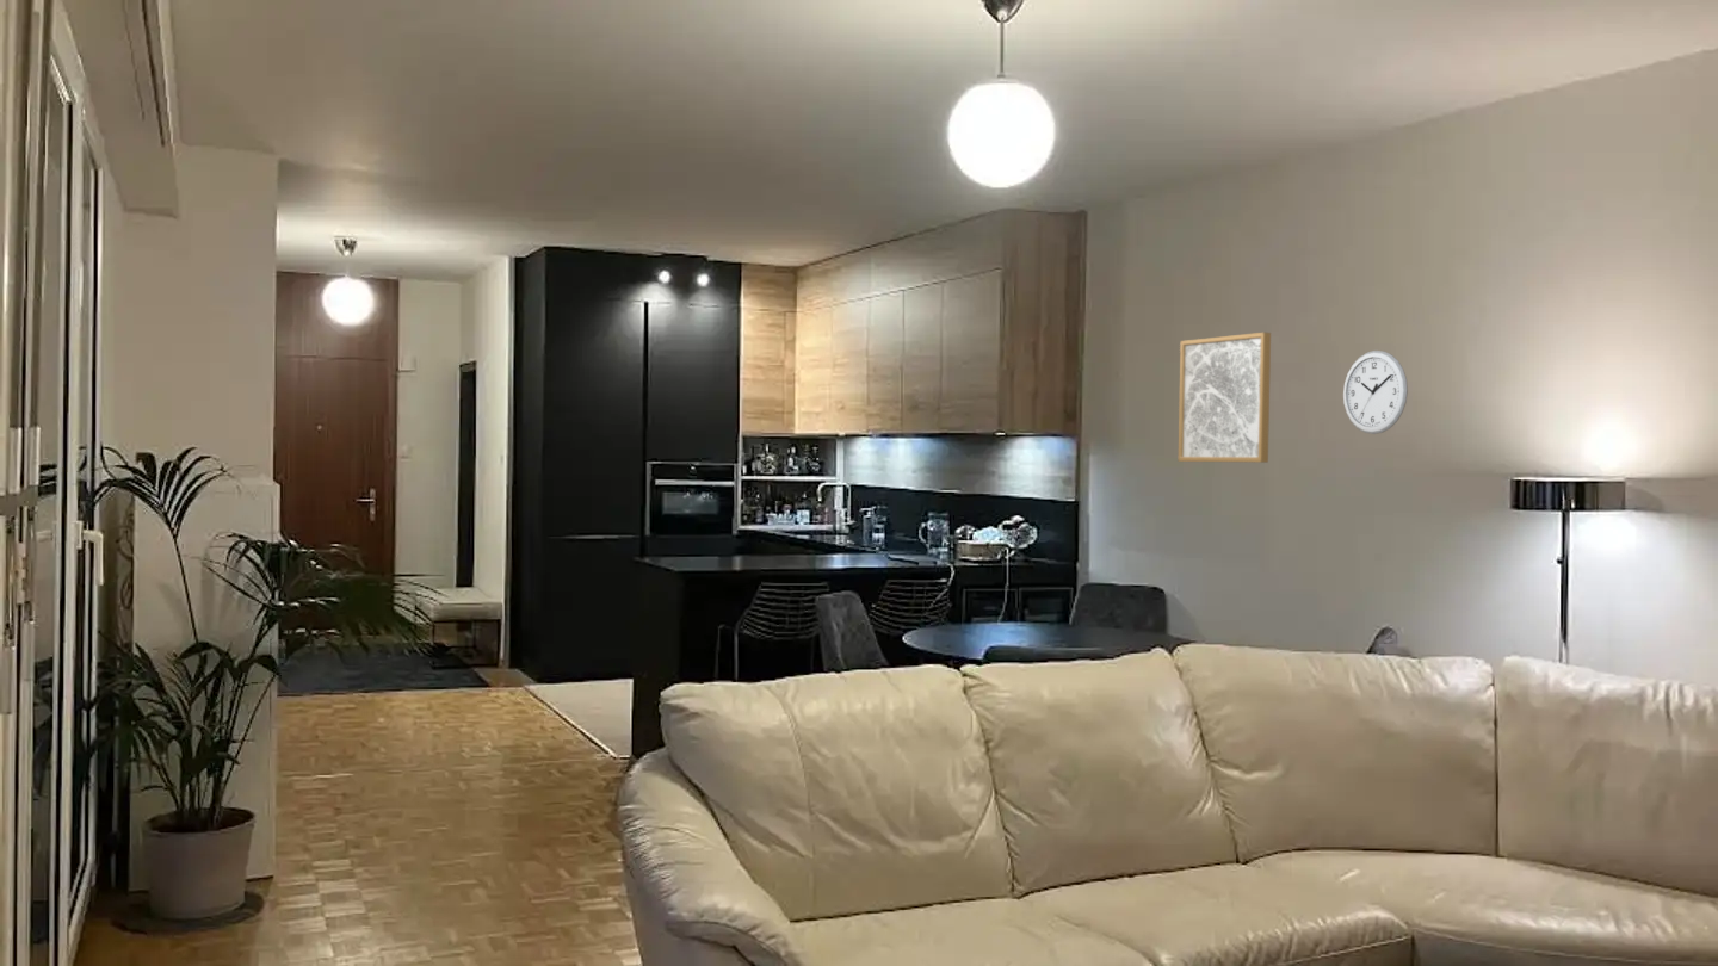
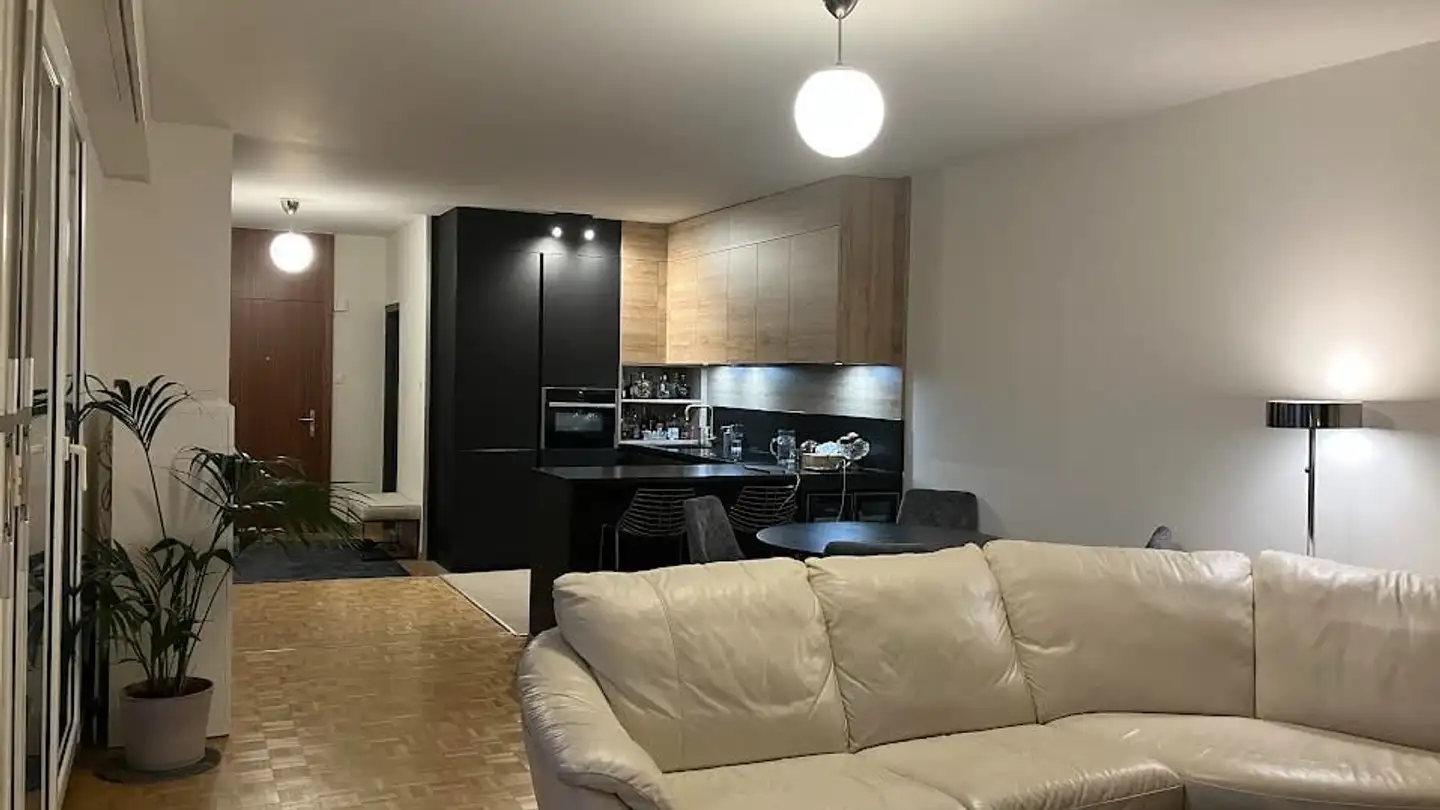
- wall clock (1373, 391)
- wall art (1222, 398)
